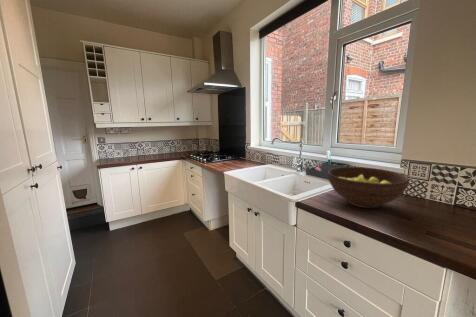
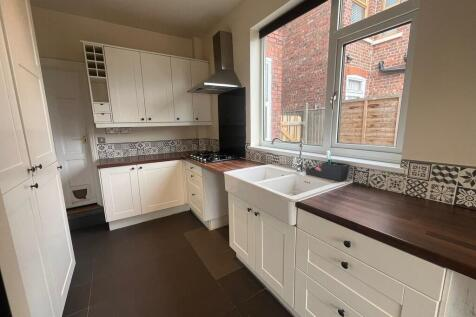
- fruit bowl (363, 189)
